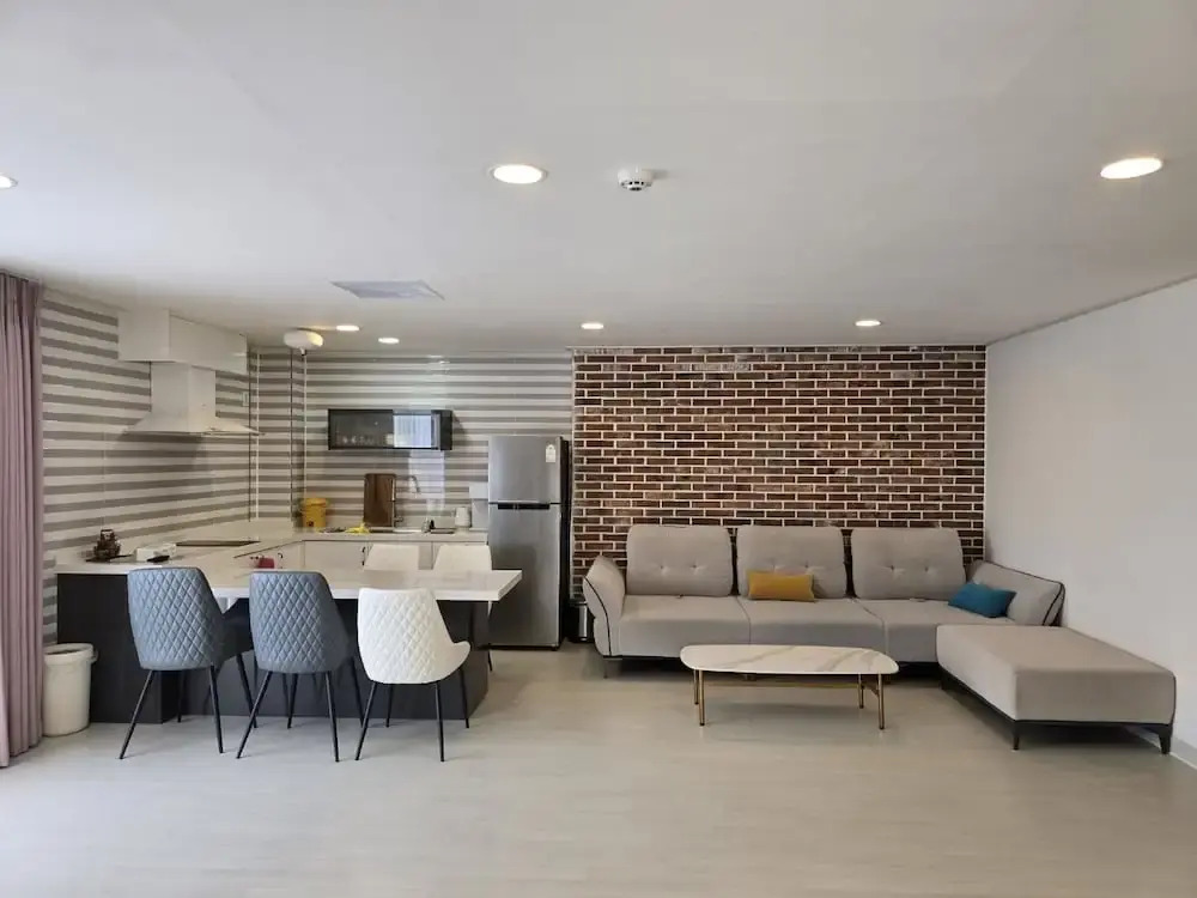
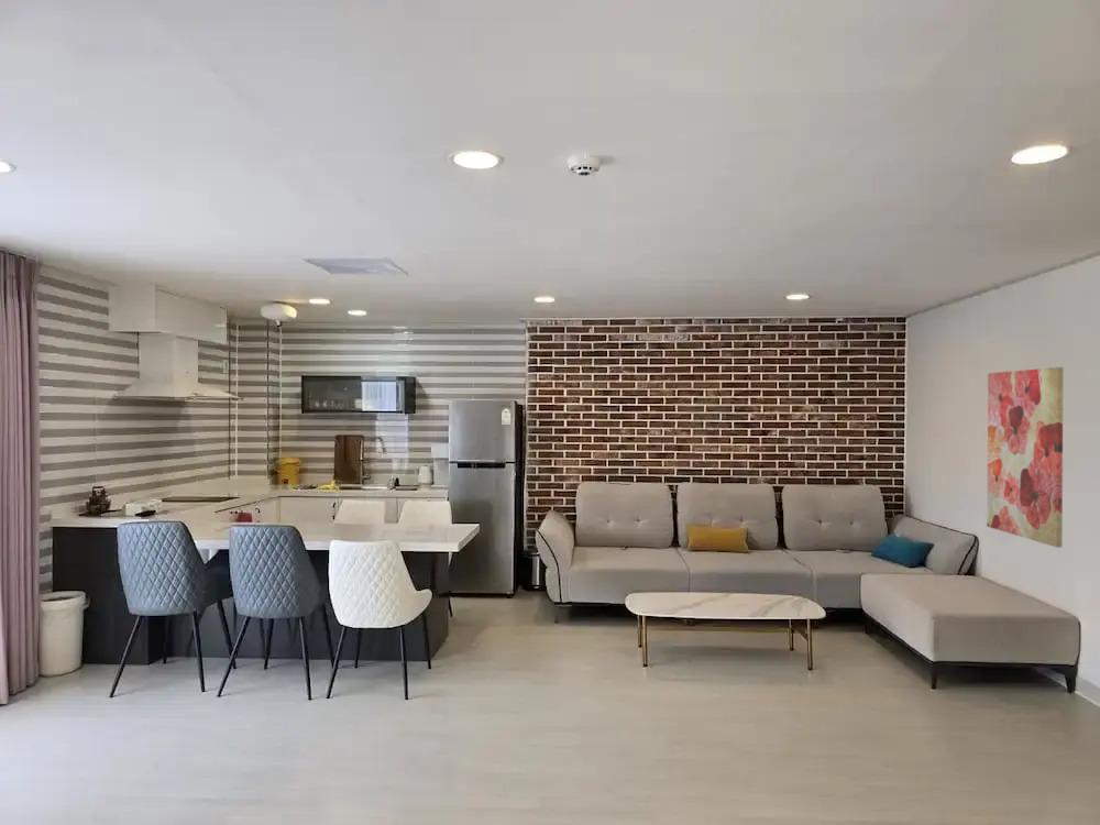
+ wall art (1022, 453)
